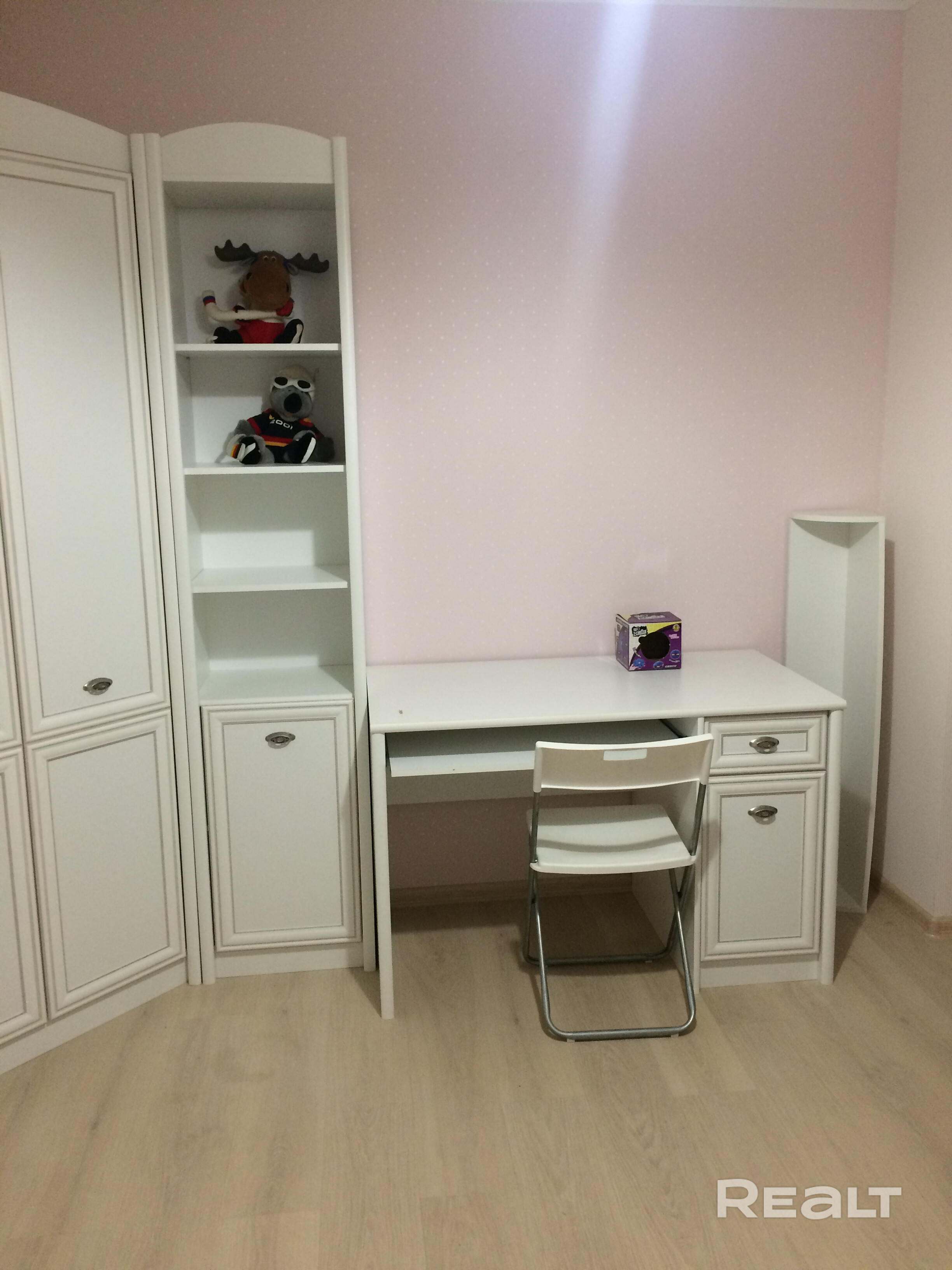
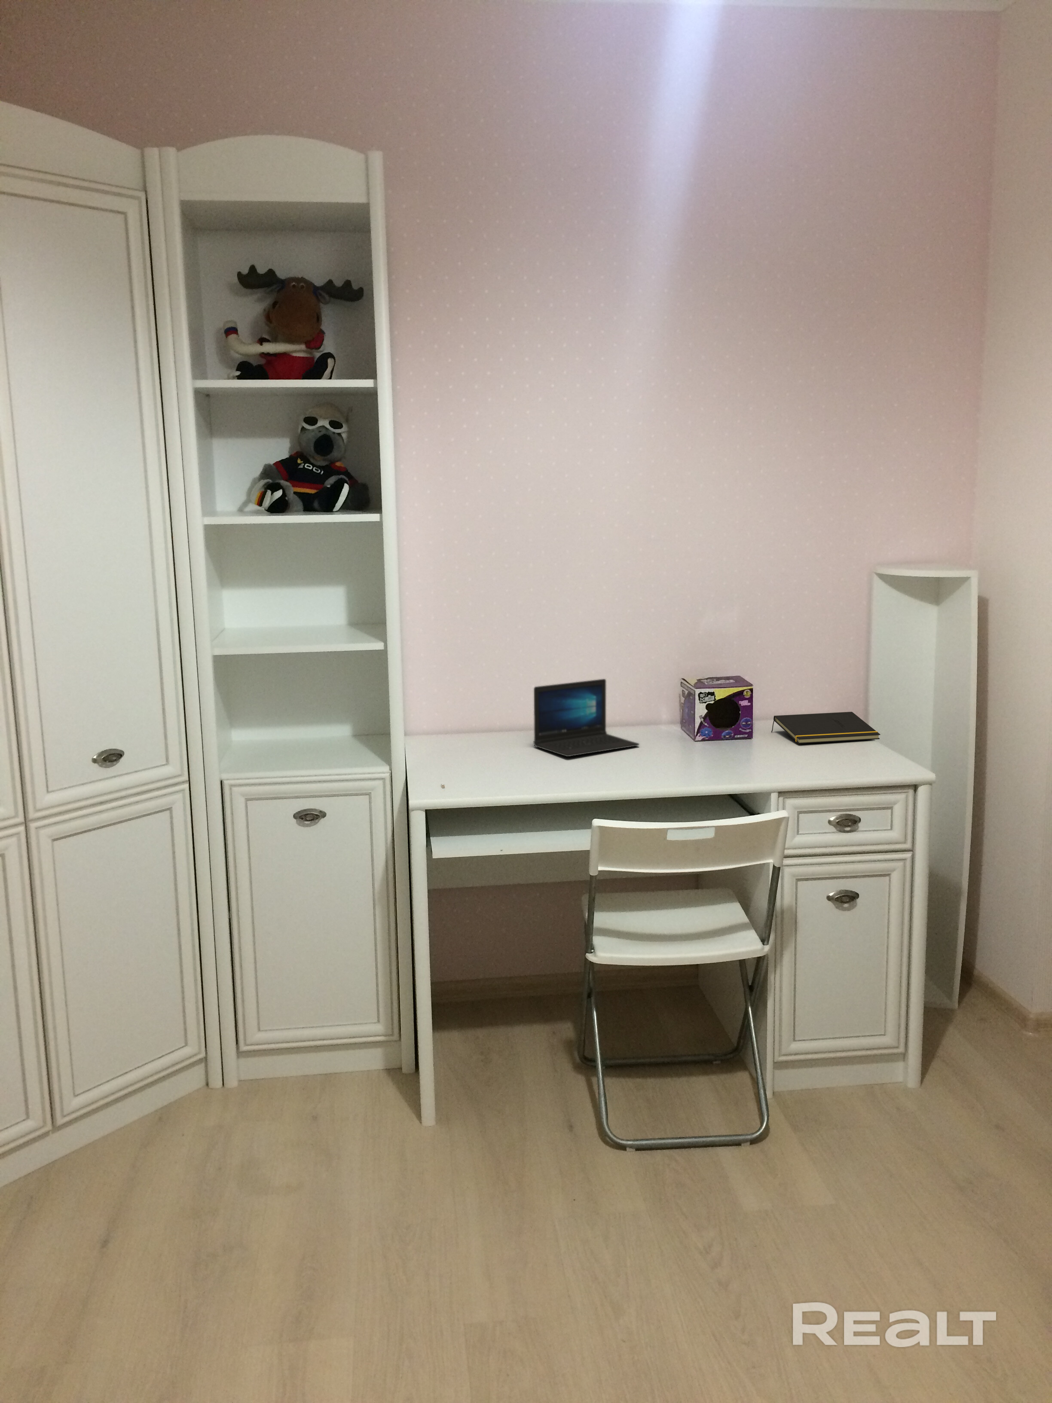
+ notepad (825, 727)
+ laptop (586, 716)
